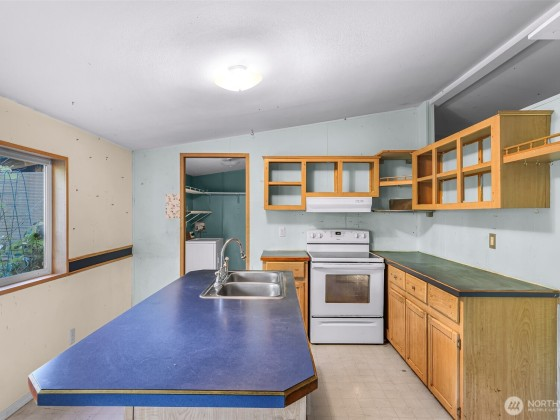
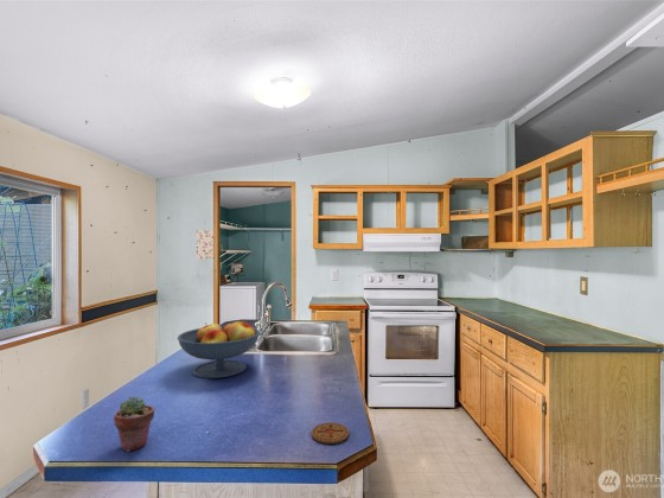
+ coaster (330, 432)
+ fruit bowl (219, 345)
+ potted succulent (134, 420)
